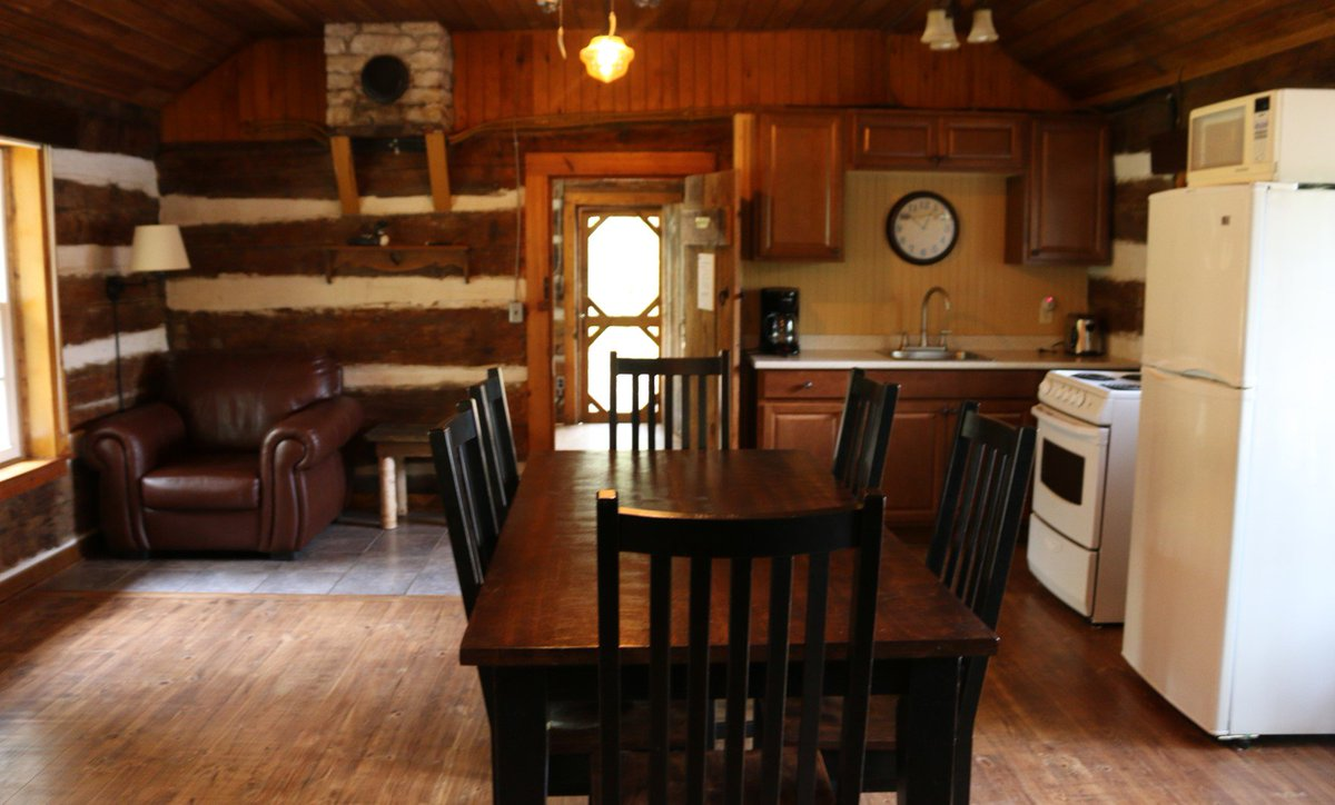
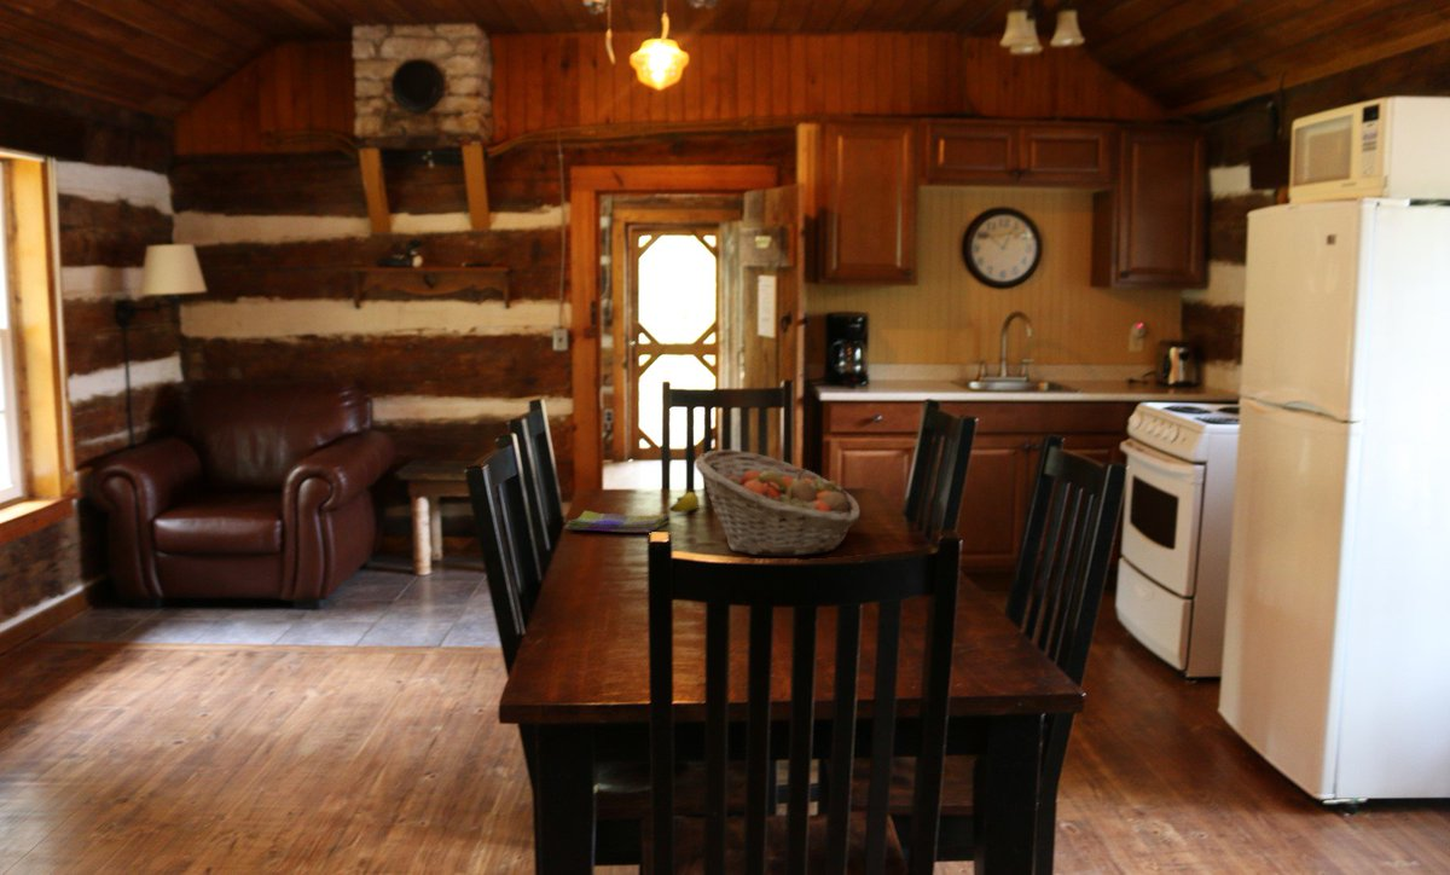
+ banana (684, 500)
+ dish towel (619, 521)
+ fruit basket (777, 499)
